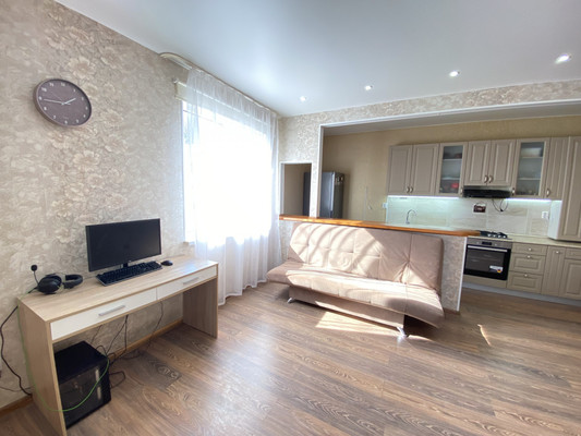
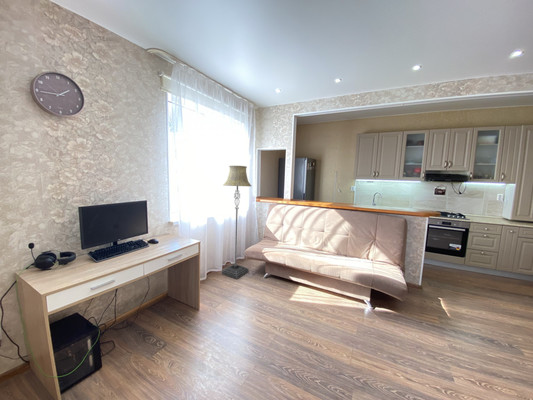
+ floor lamp (236, 220)
